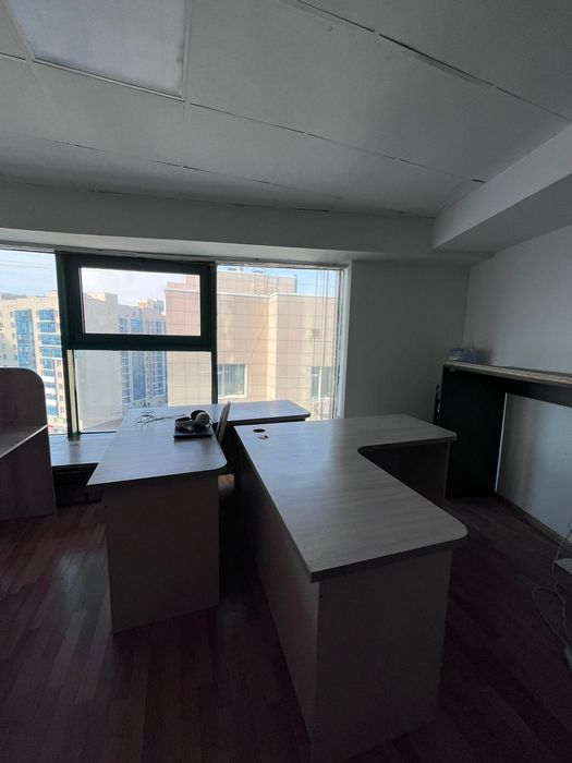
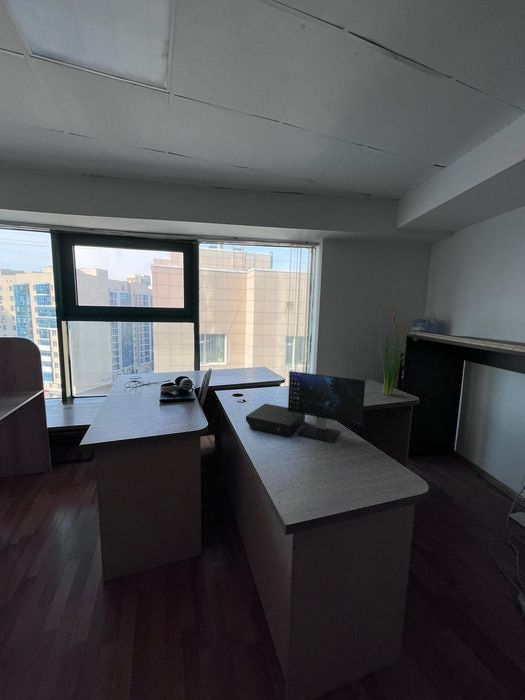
+ plant (395, 353)
+ computer monitor (304, 402)
